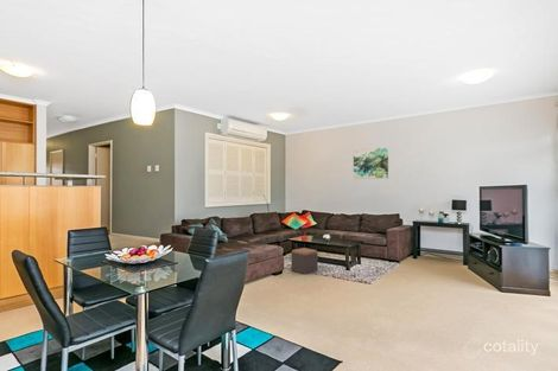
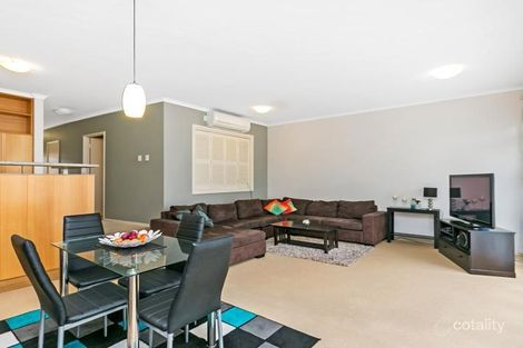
- footstool (304, 260)
- wall art (369, 164)
